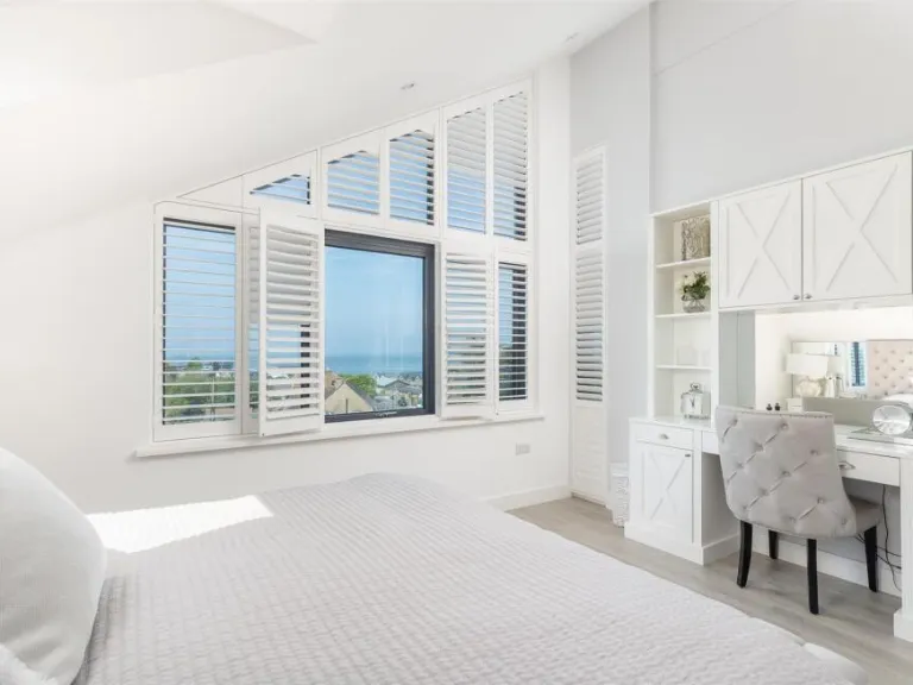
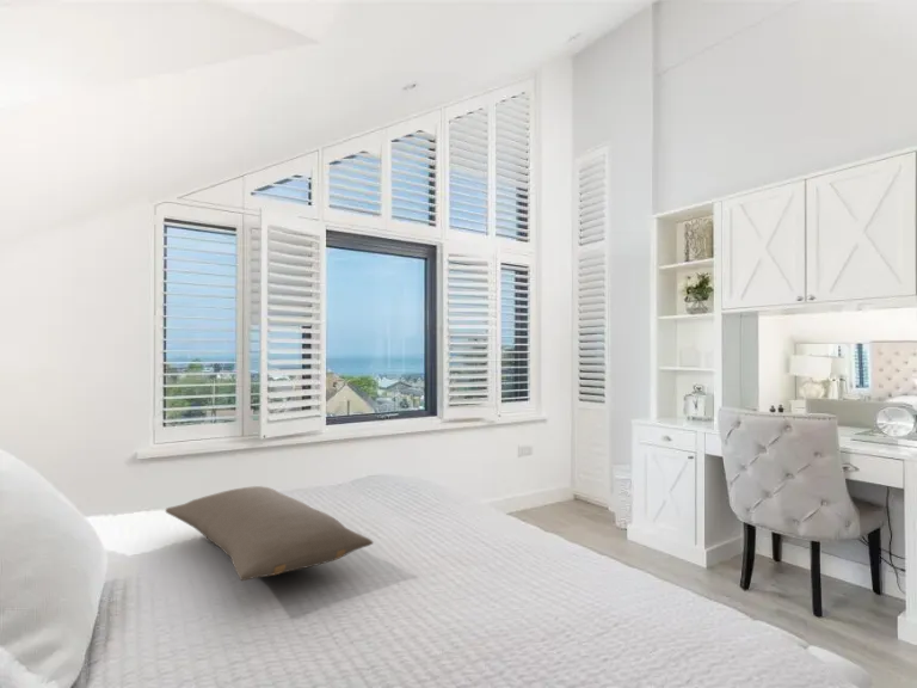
+ pillow (260, 526)
